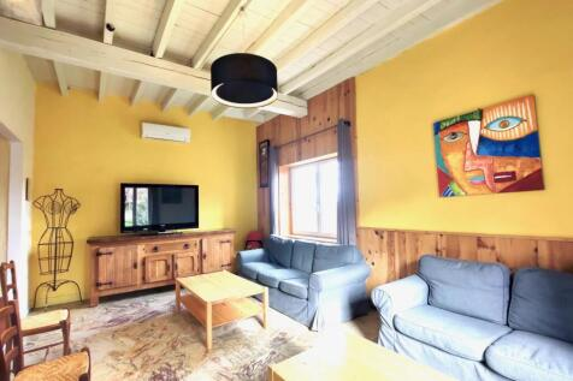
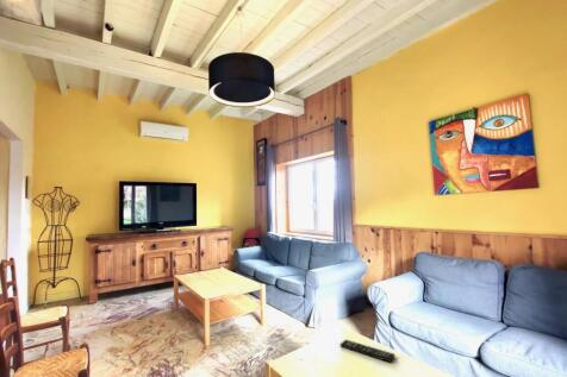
+ remote control (366, 348)
